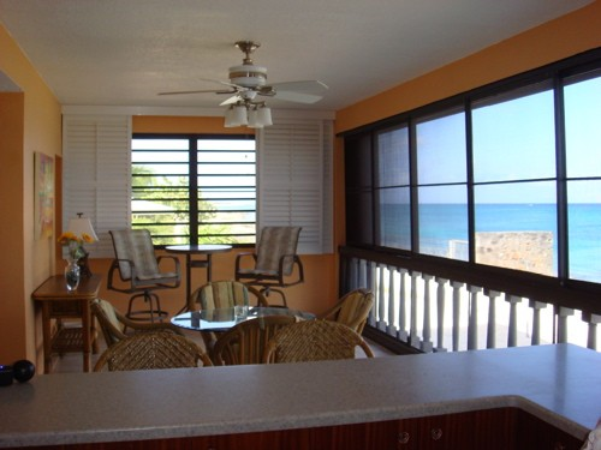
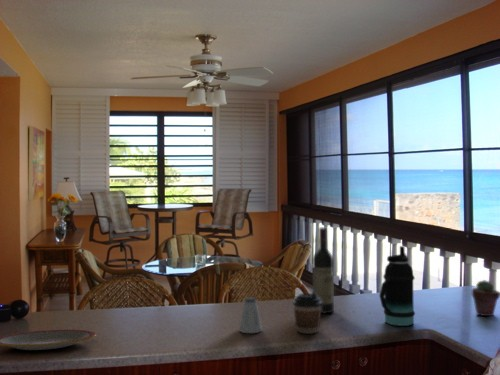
+ bottle (395, 285)
+ wine bottle (323, 269)
+ saltshaker (250, 314)
+ potted succulent (485, 297)
+ coffee cup (307, 311)
+ plate (45, 341)
